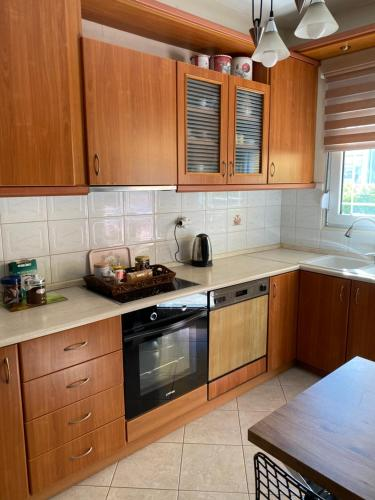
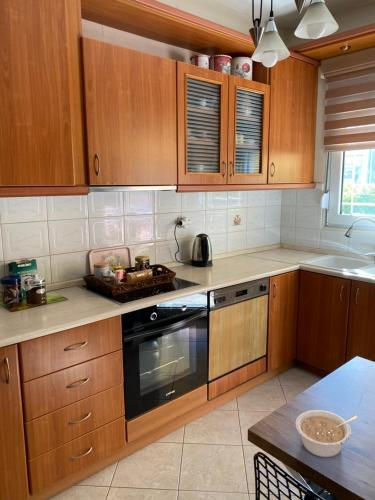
+ legume (323, 432)
